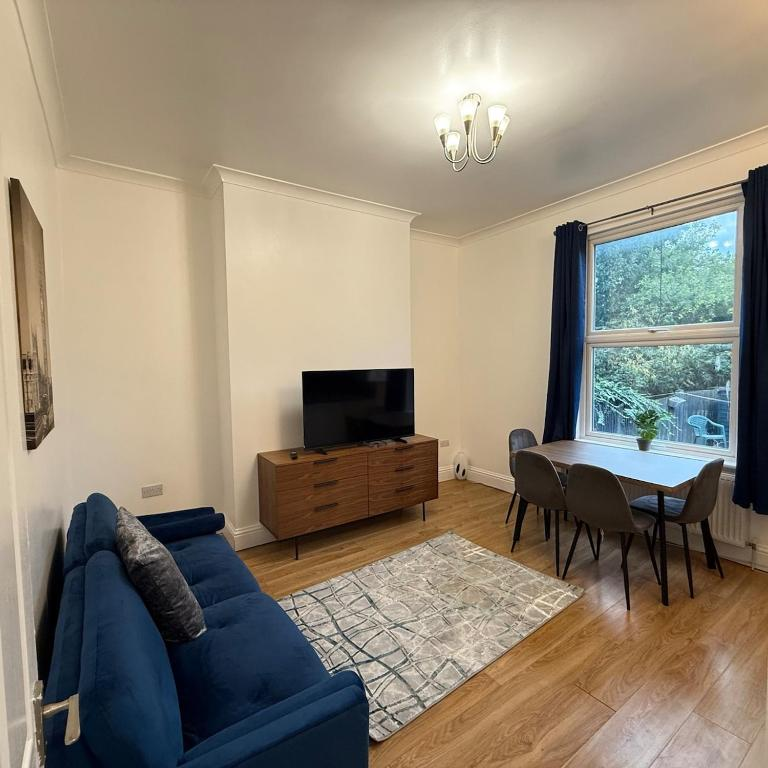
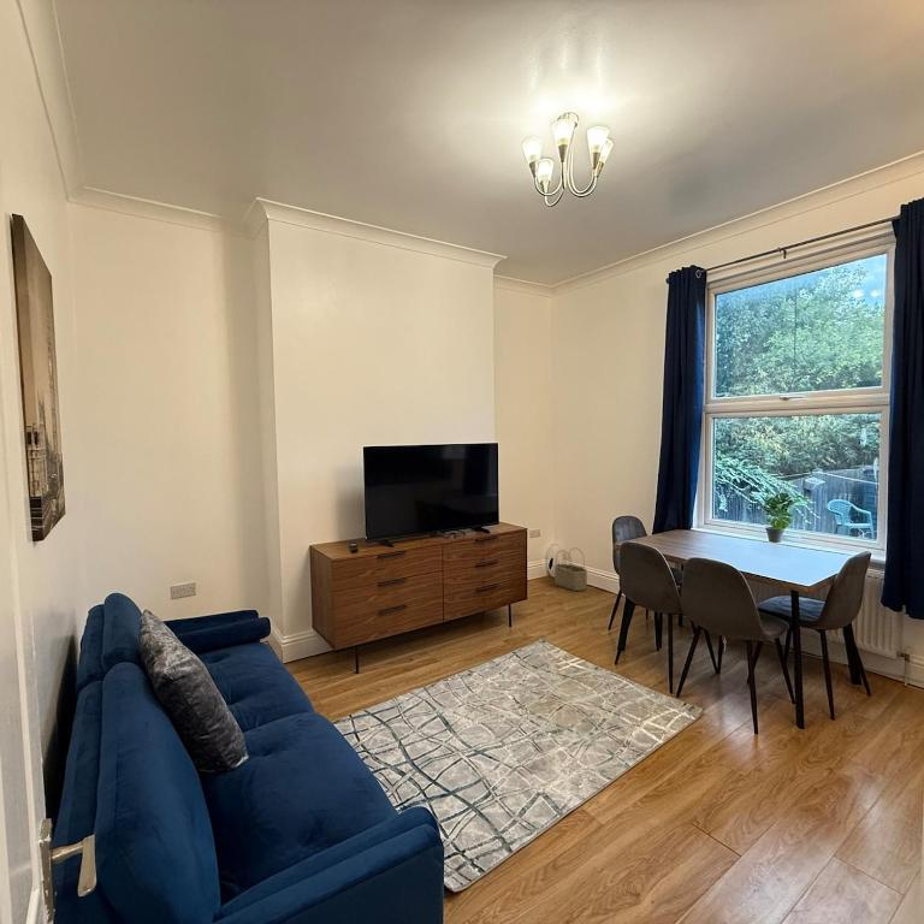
+ wicker basket (570, 567)
